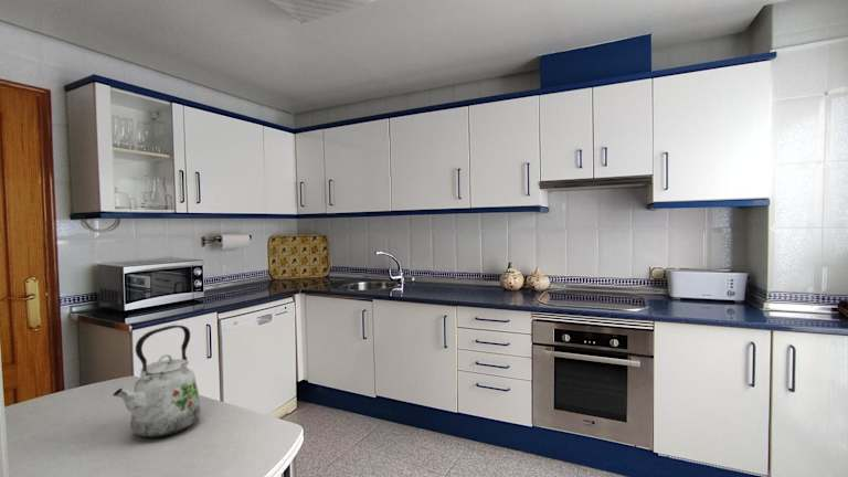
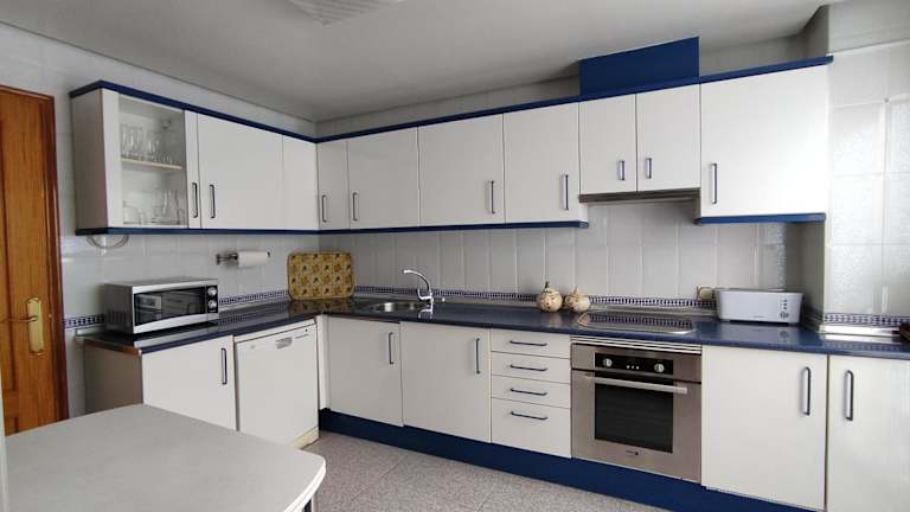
- kettle (155, 381)
